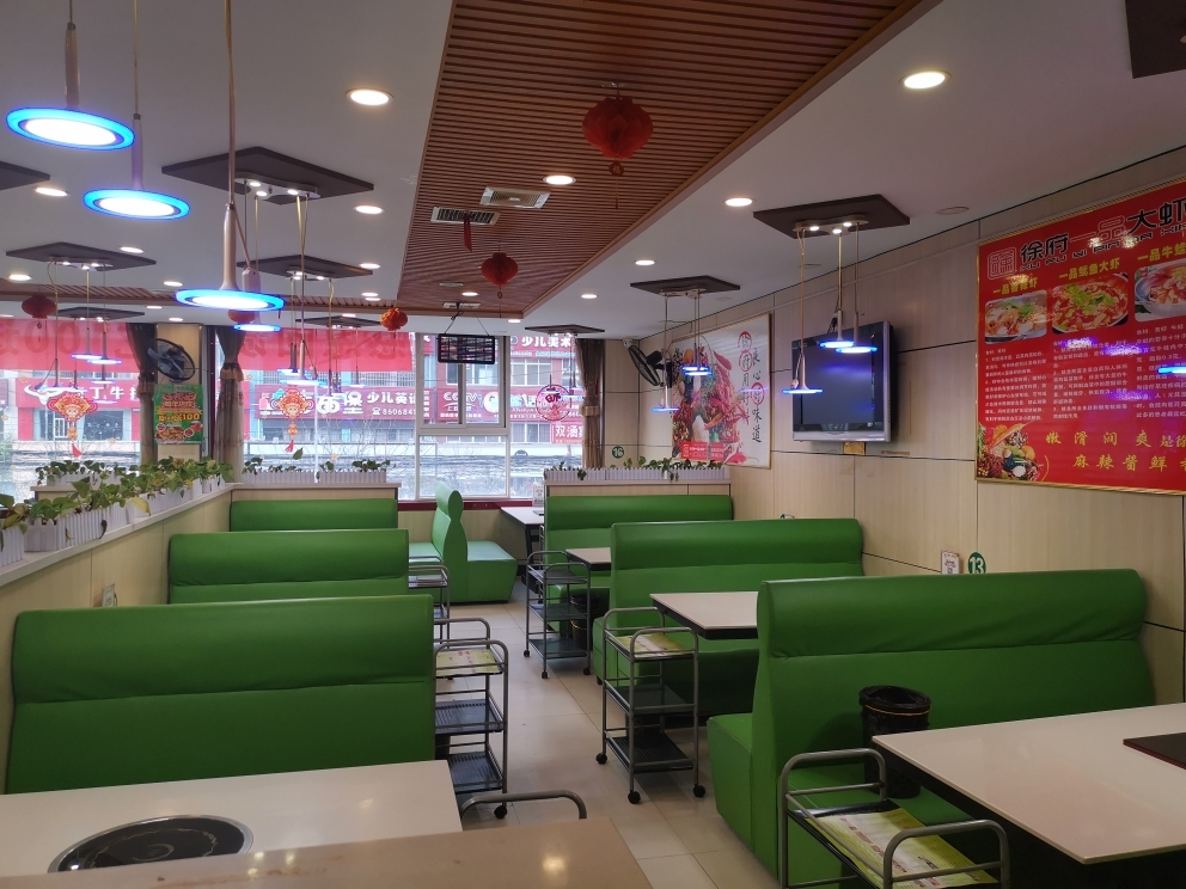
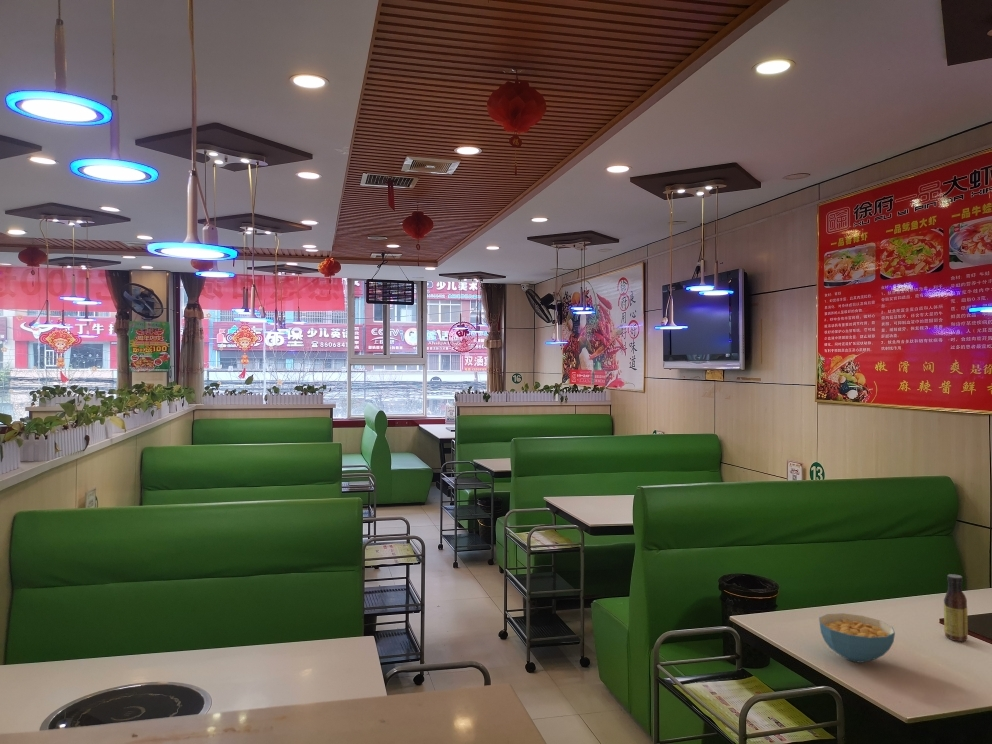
+ sauce bottle (955, 607)
+ cereal bowl (855, 641)
